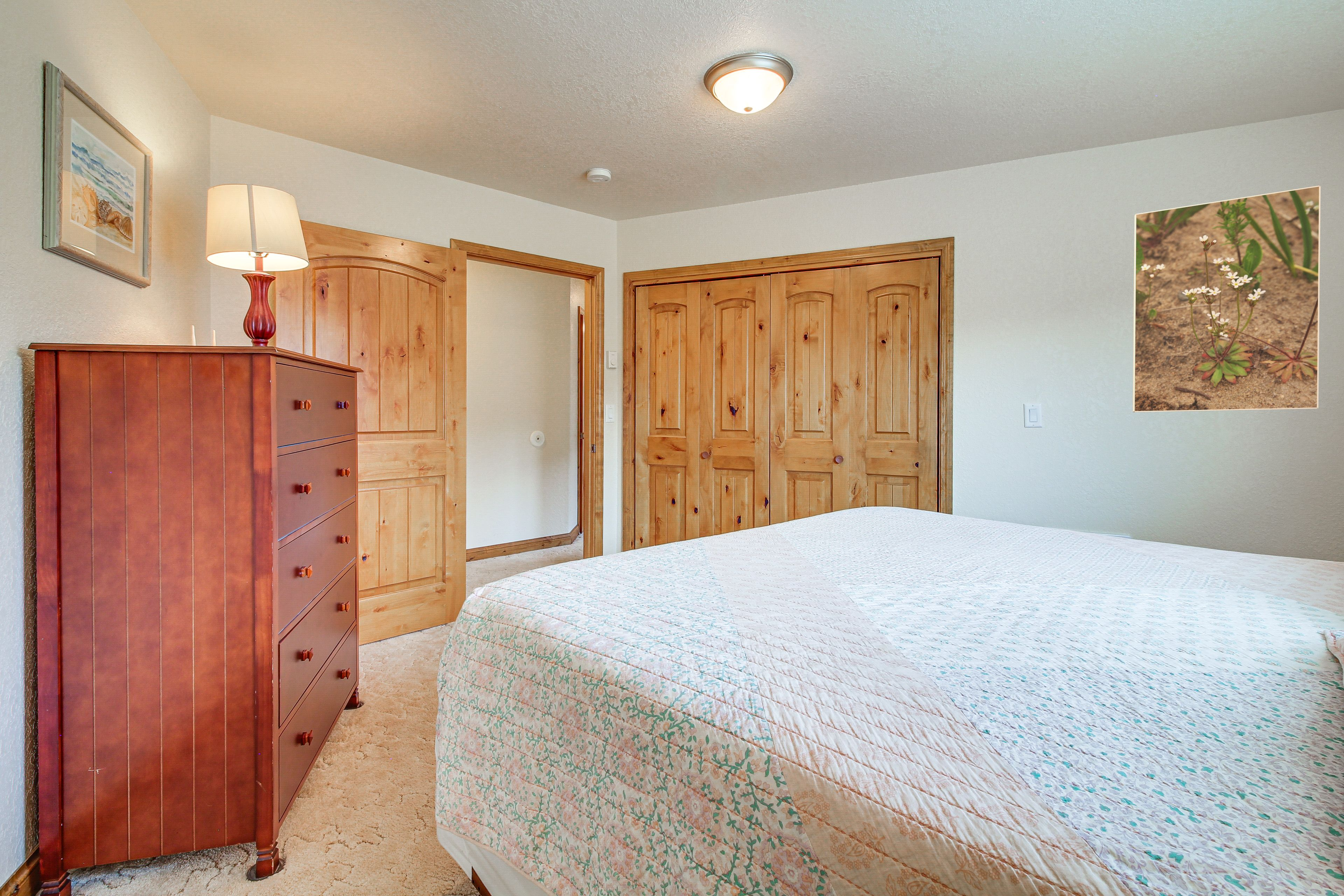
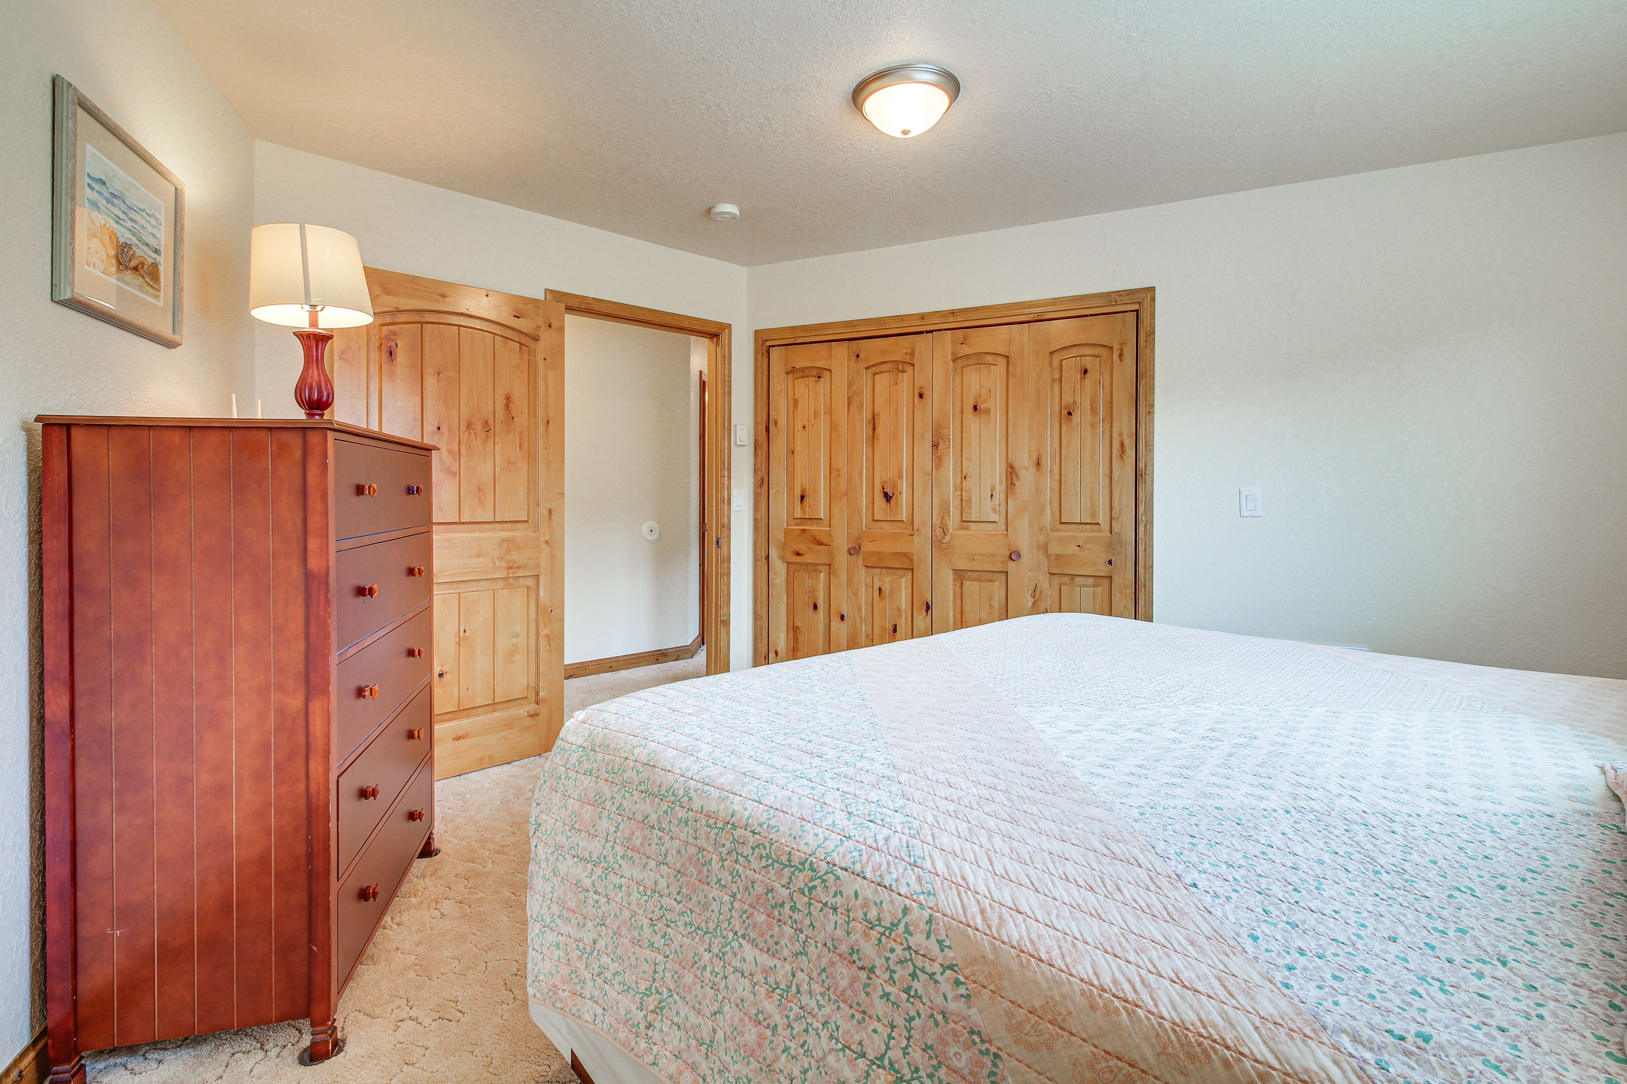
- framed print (1220, 306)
